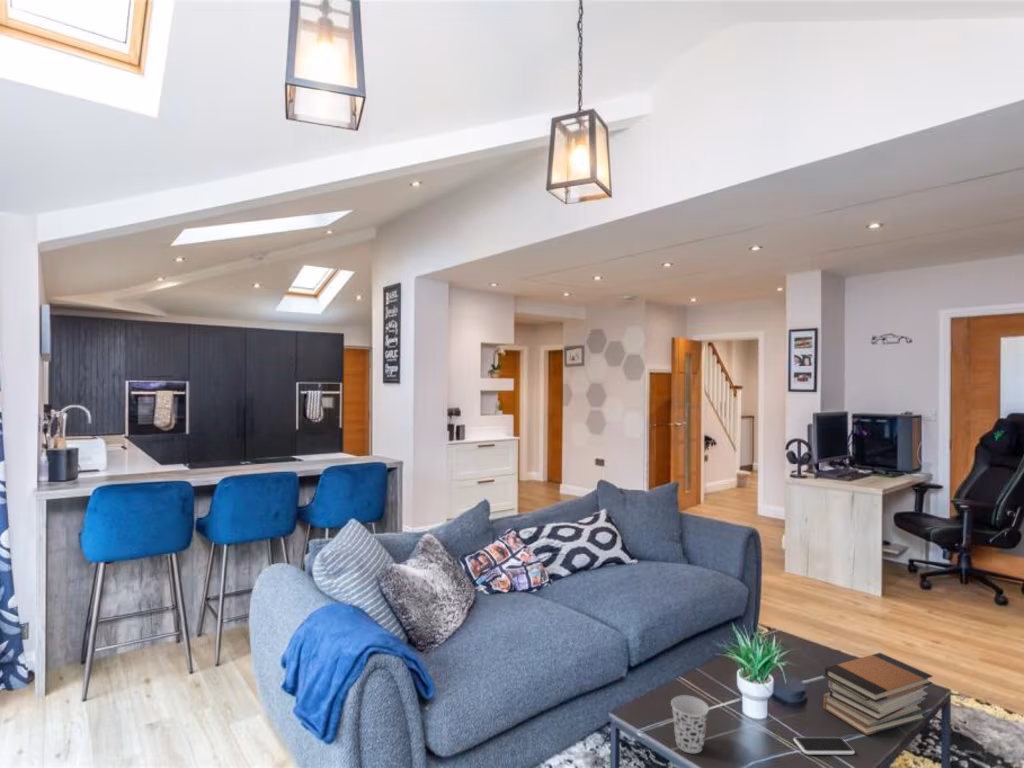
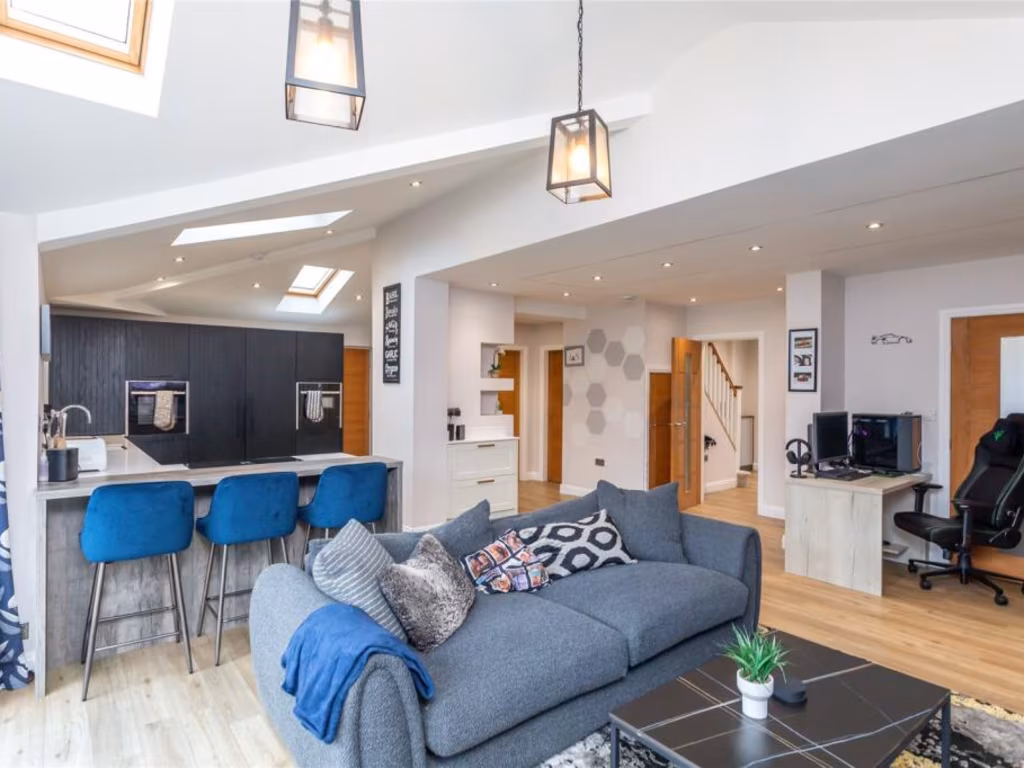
- cup (689, 725)
- book stack (876, 692)
- smartphone (823, 745)
